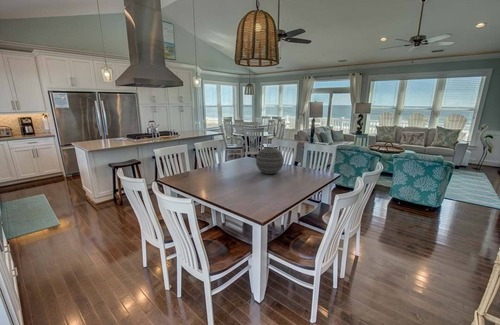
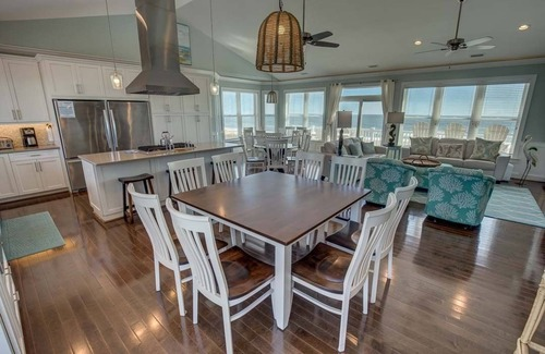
- decorative orb (269, 159)
